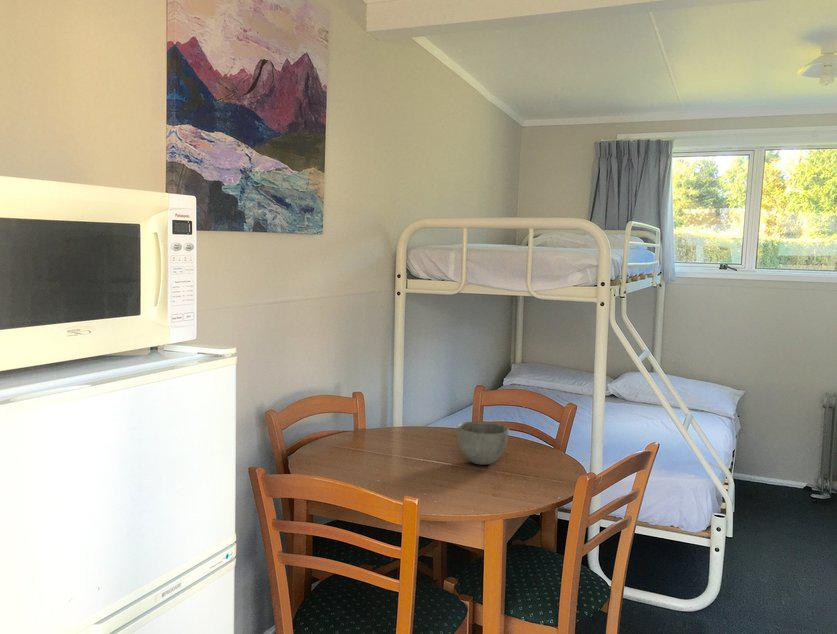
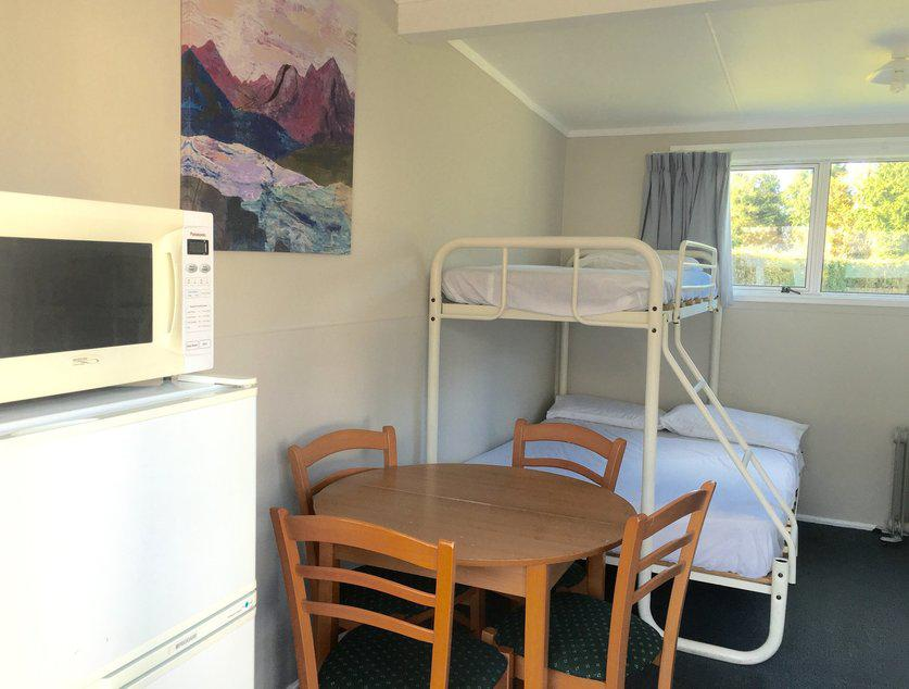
- bowl (482, 444)
